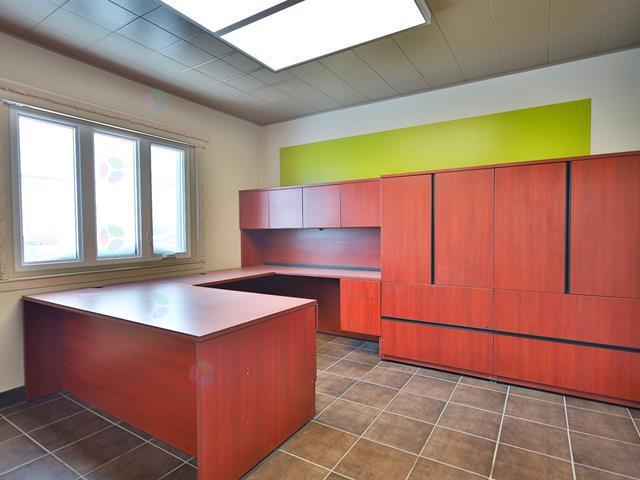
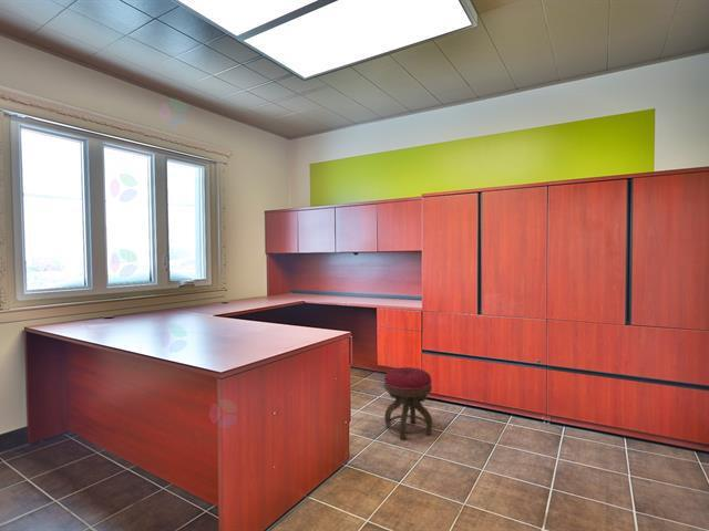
+ stool (408, 400)
